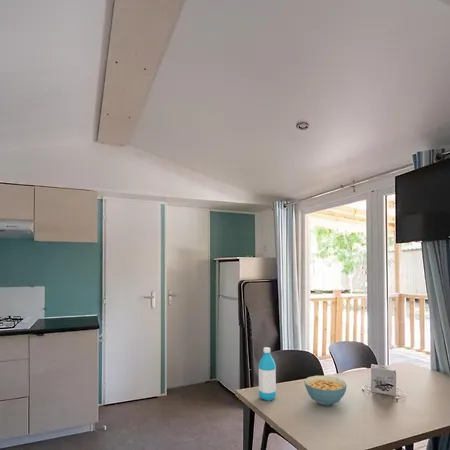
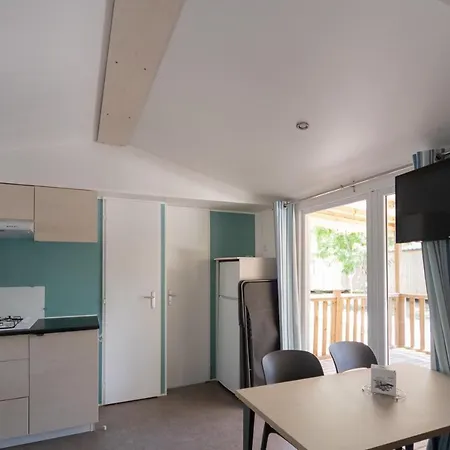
- cereal bowl (325, 392)
- water bottle (267, 373)
